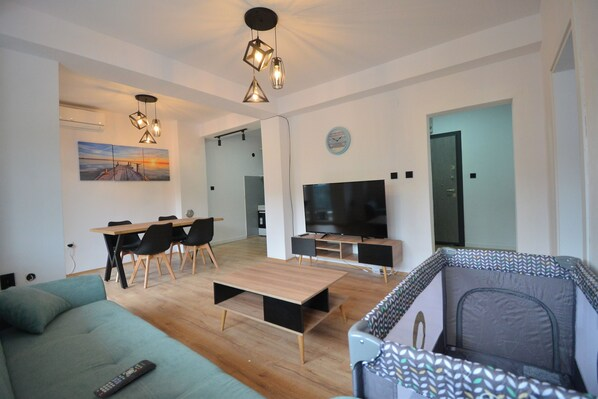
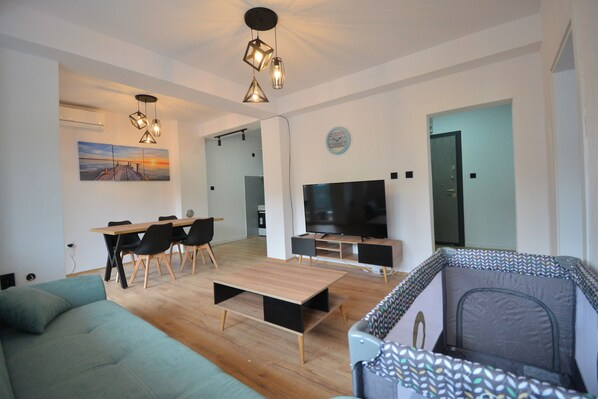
- remote control (127, 377)
